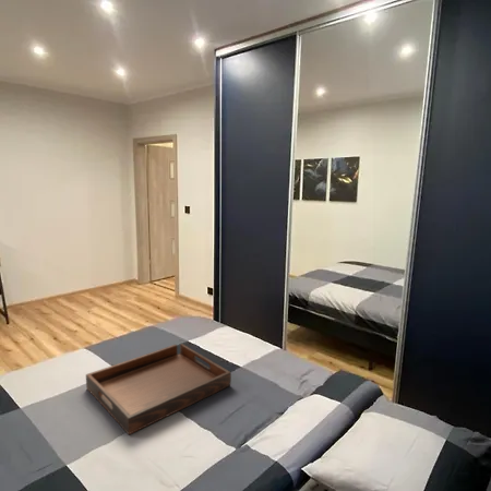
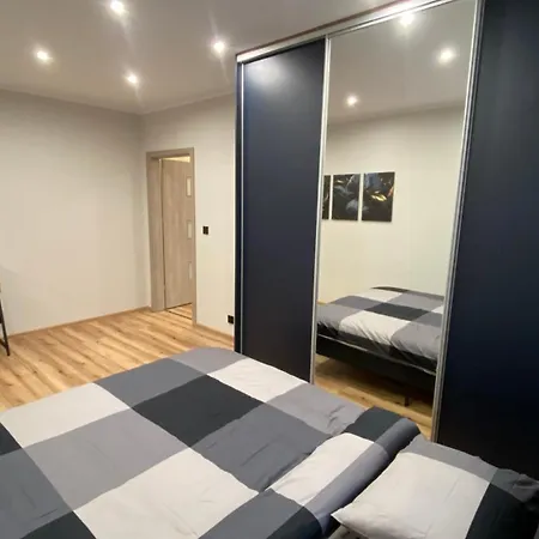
- serving tray (159, 380)
